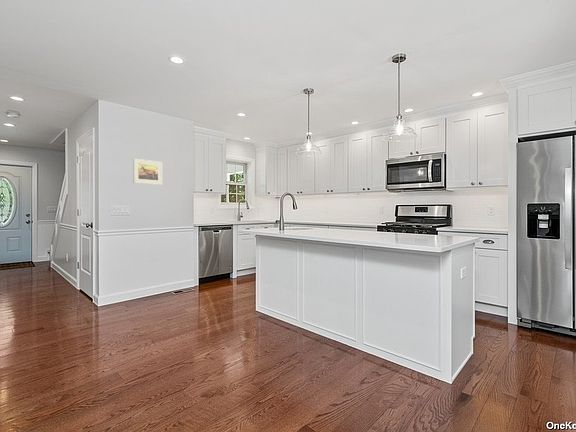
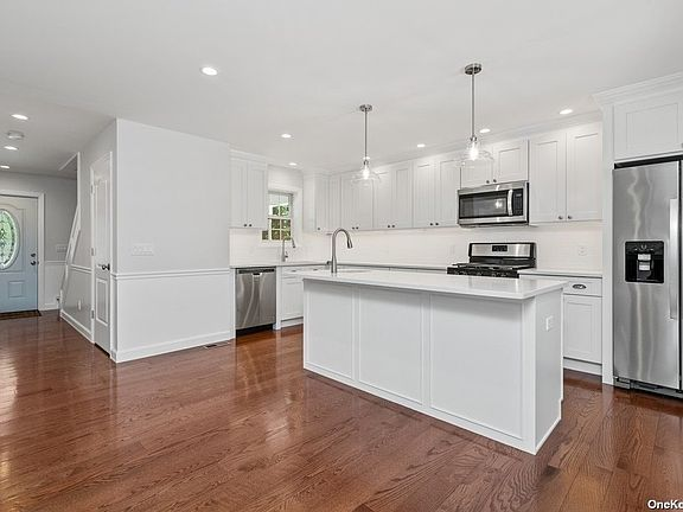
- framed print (148, 172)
